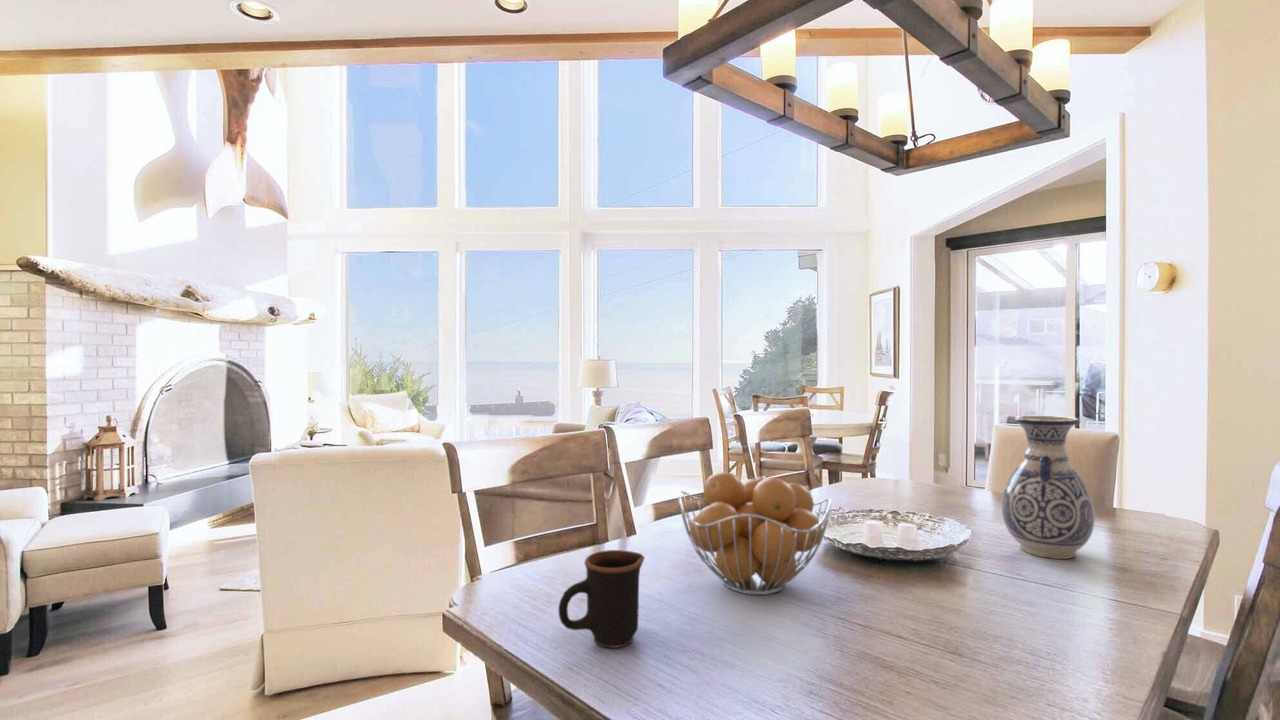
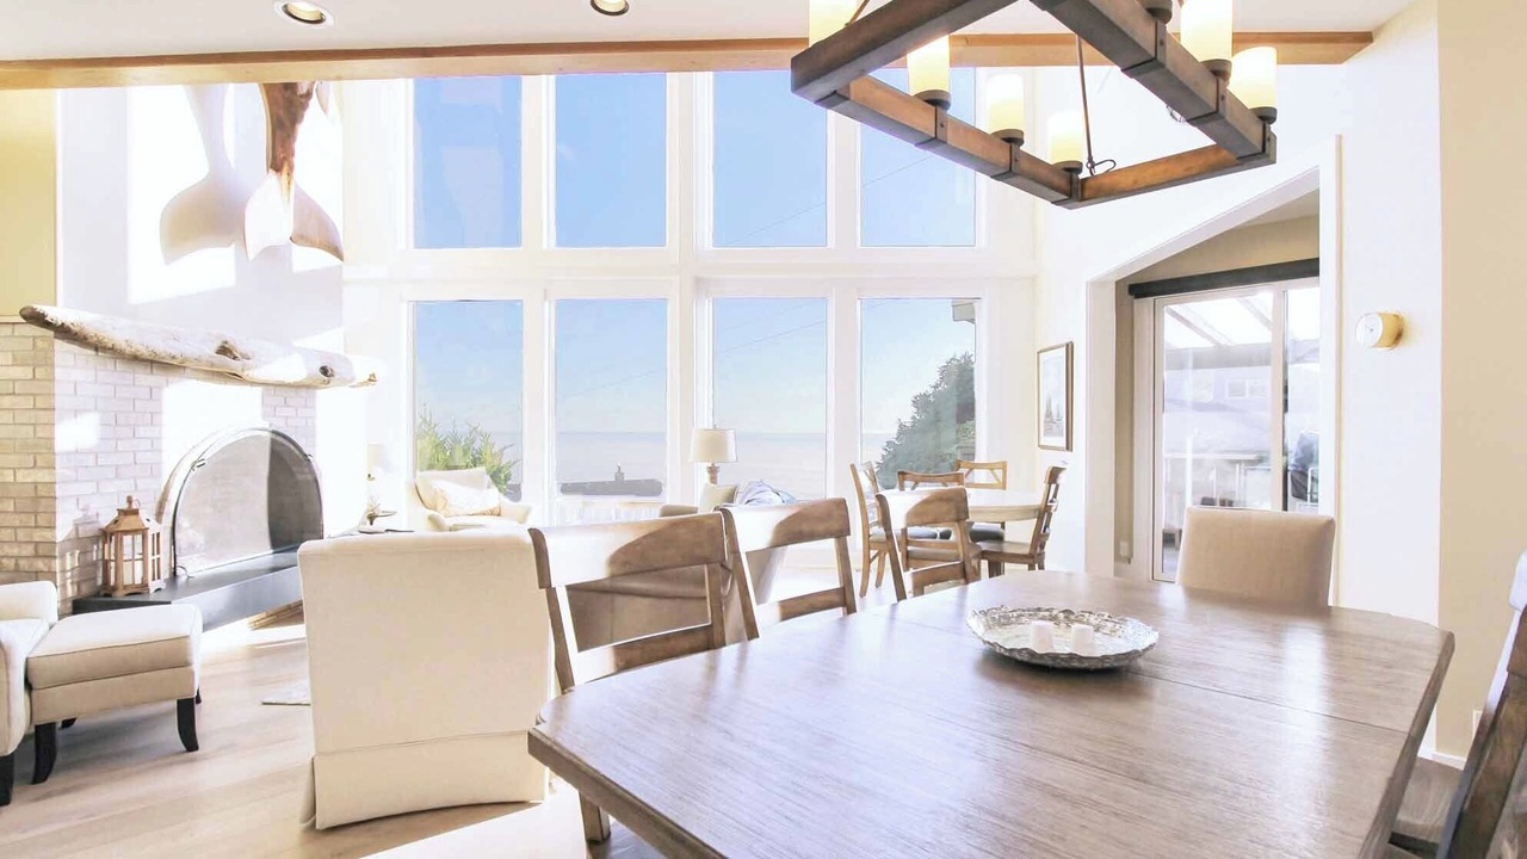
- fruit basket (753, 528)
- vase (1046, 484)
- mug (602, 600)
